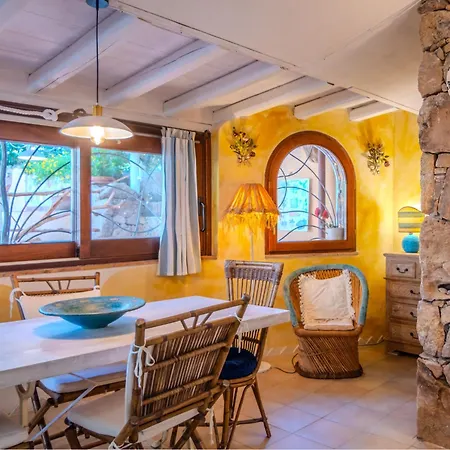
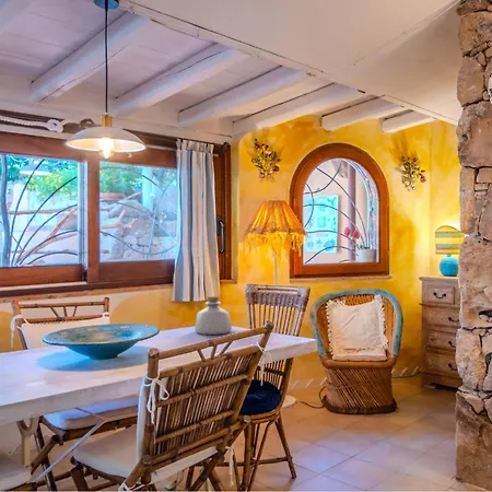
+ bottle (213, 314)
